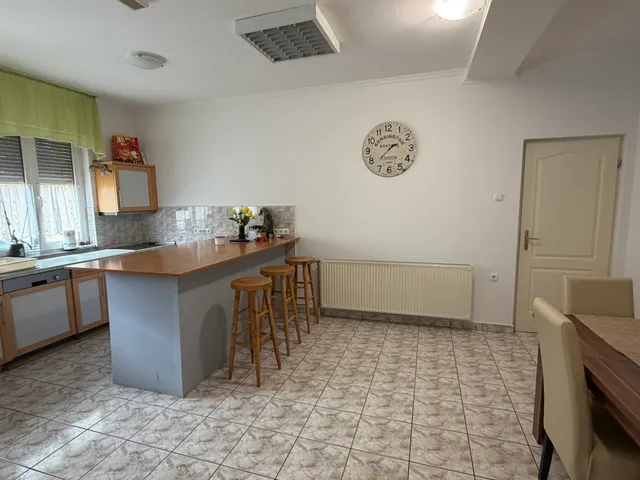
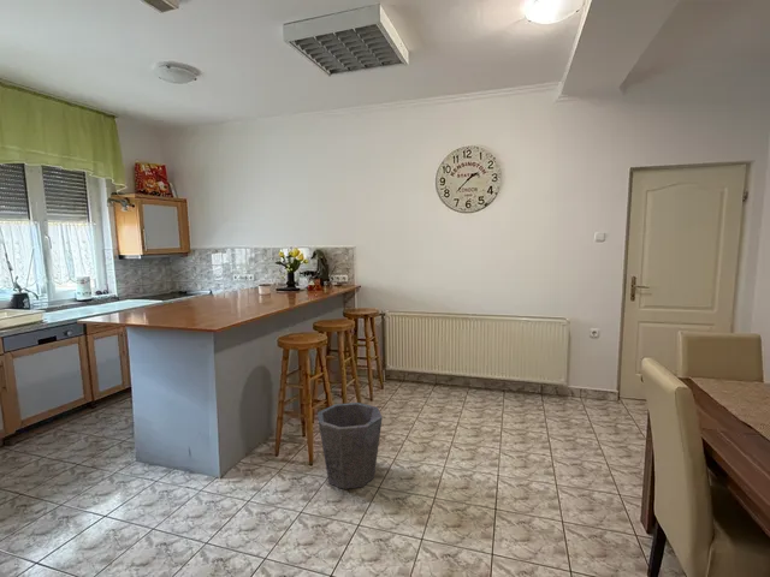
+ waste bin (350, 445)
